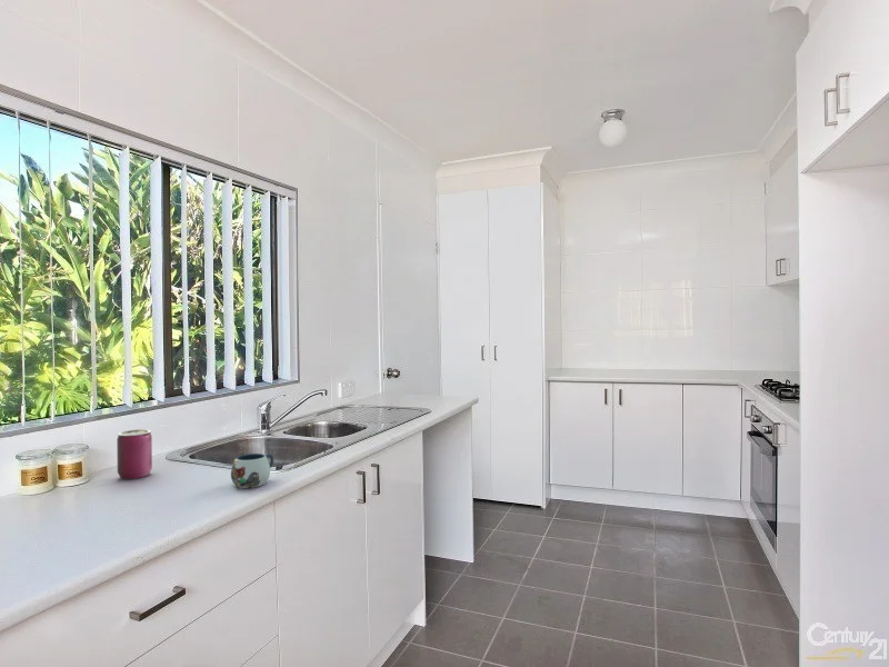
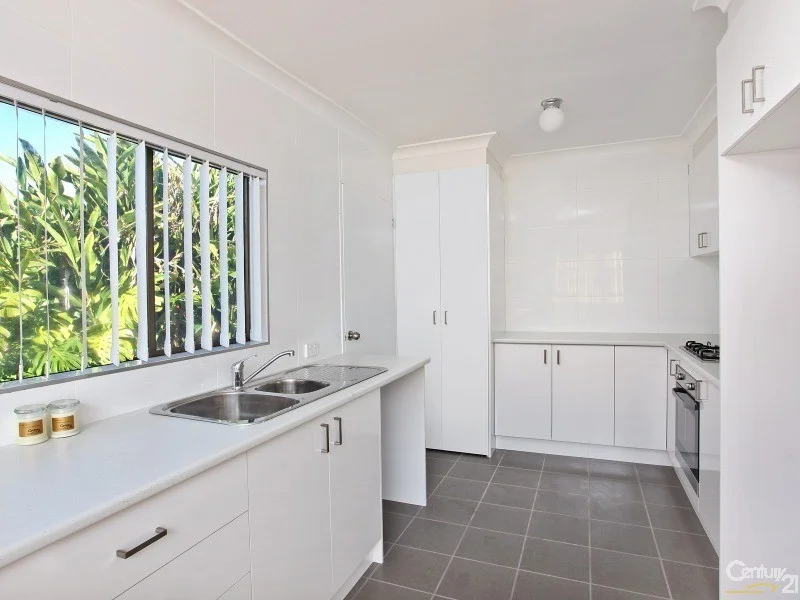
- mug (254, 468)
- can (134, 454)
